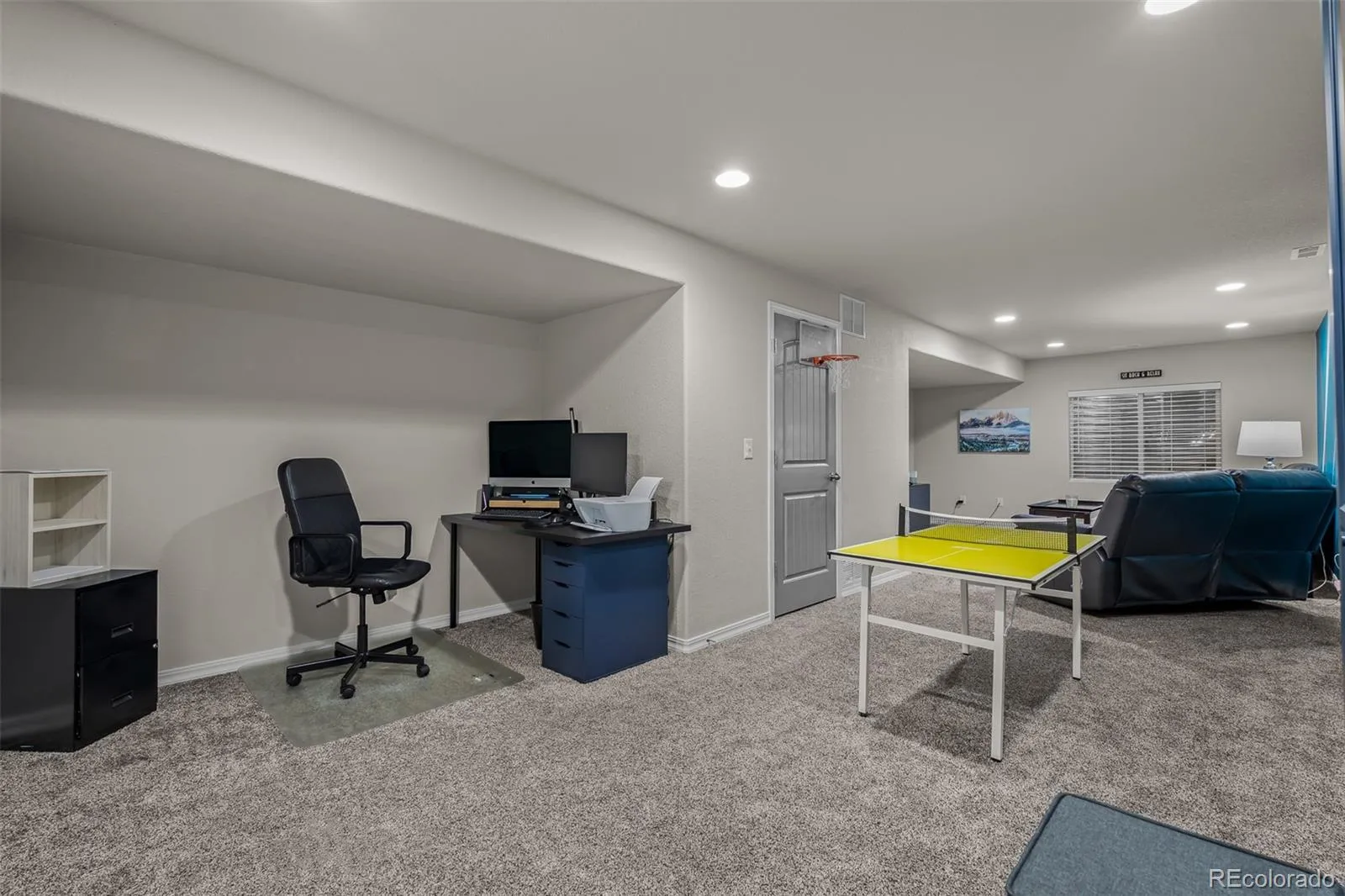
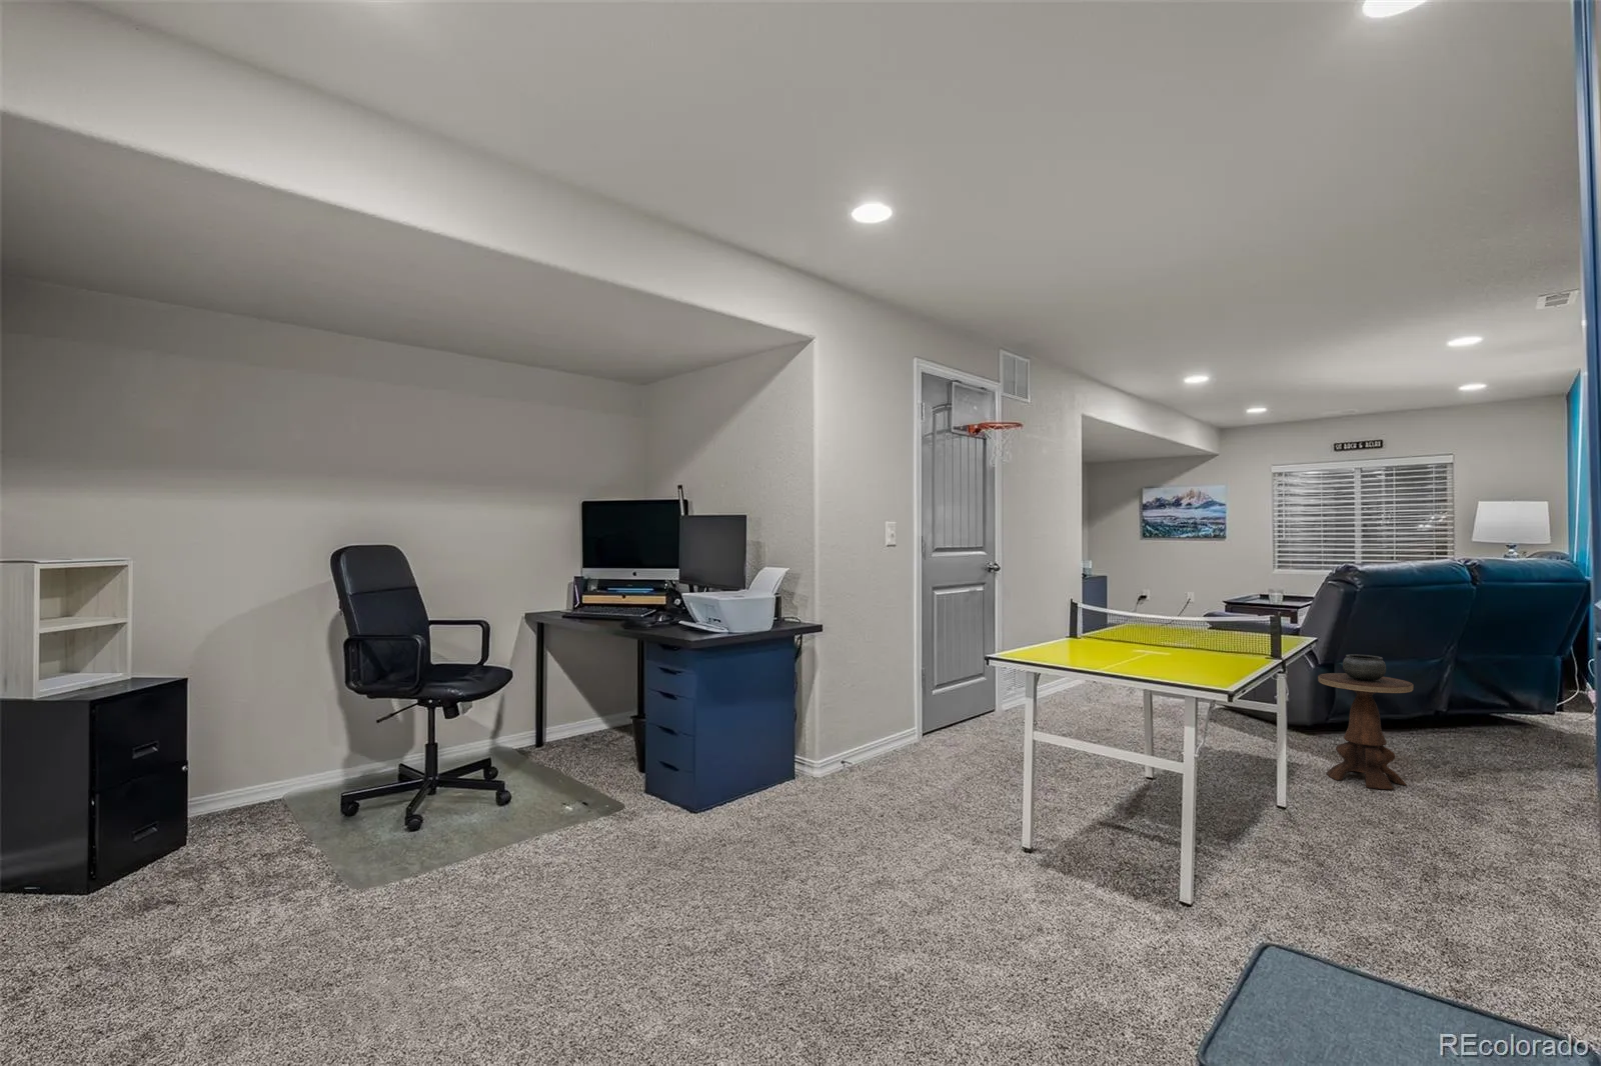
+ side table (1364, 717)
